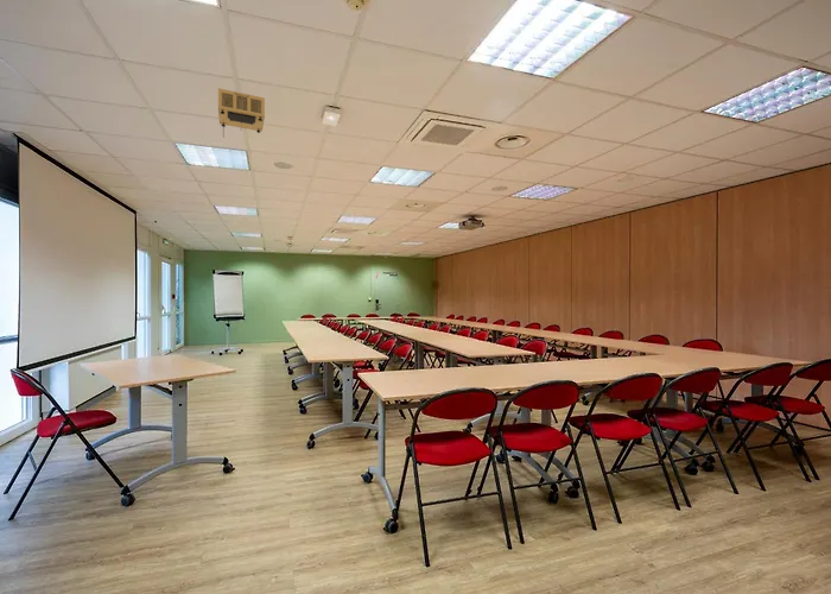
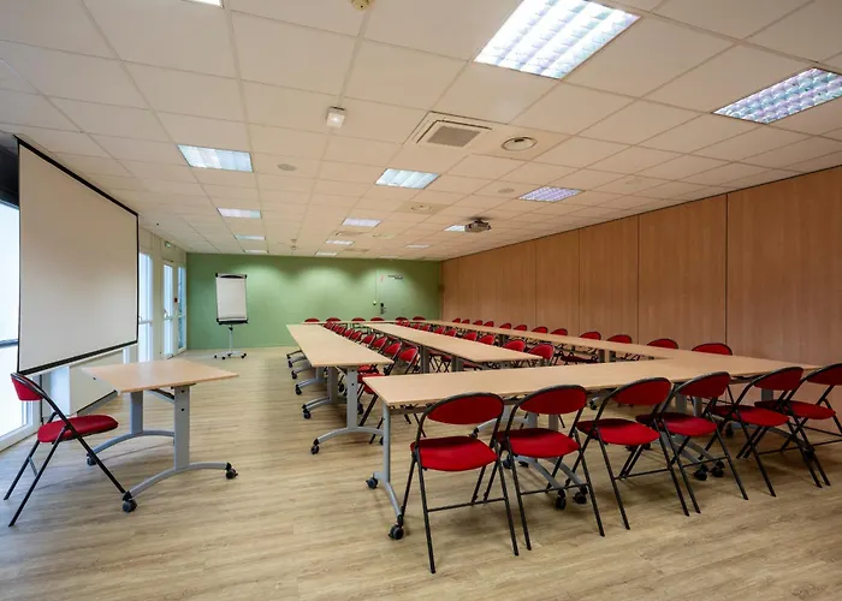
- projector (241, 113)
